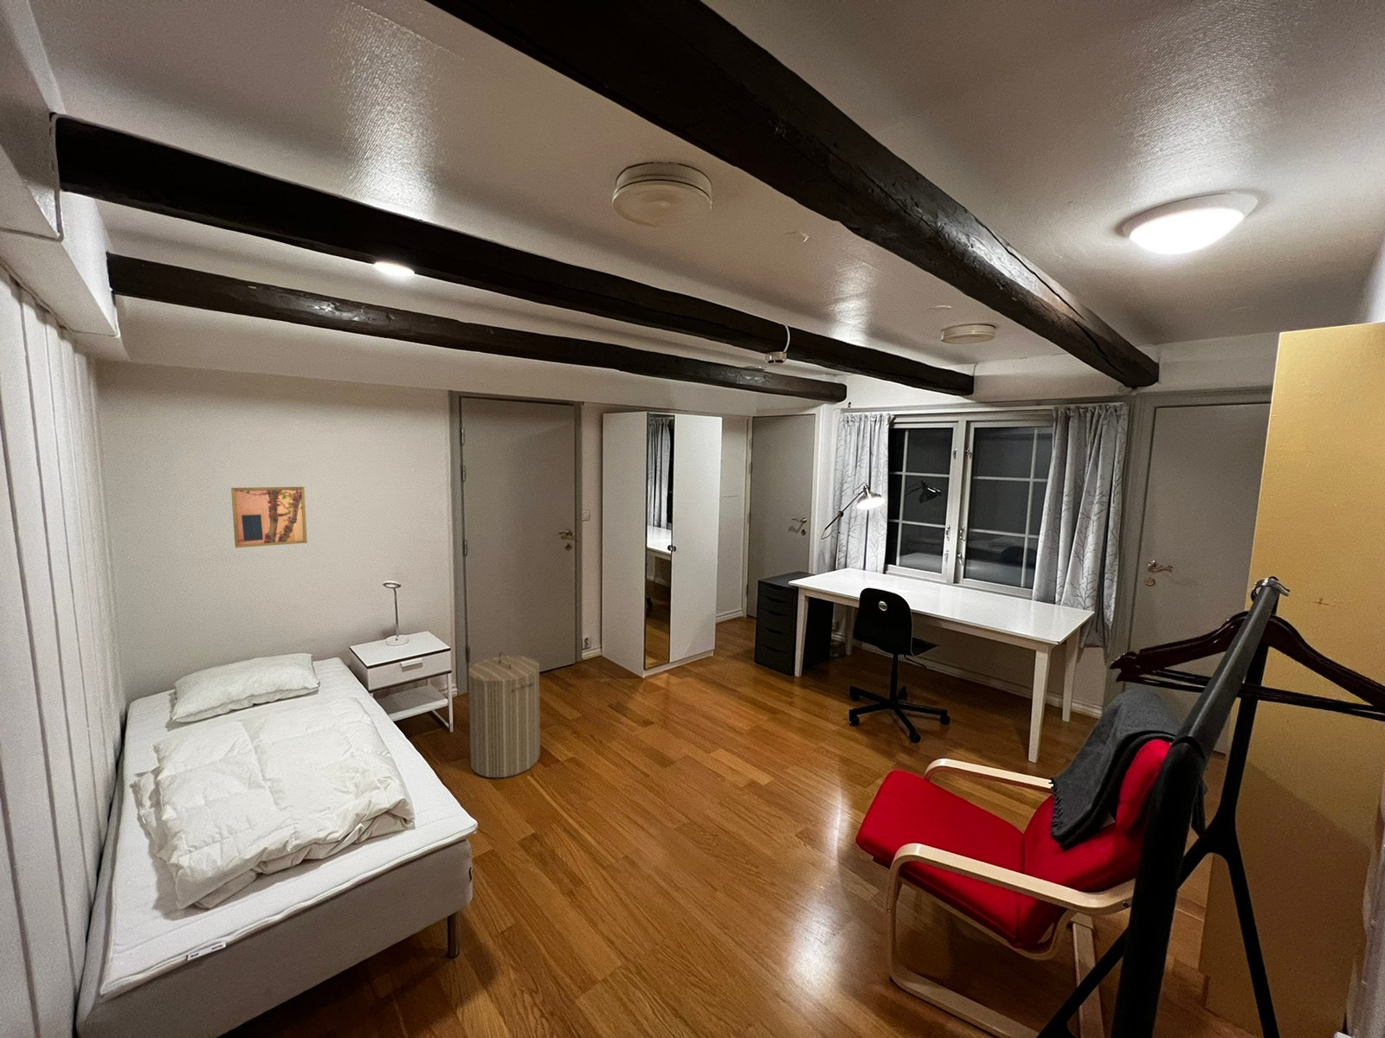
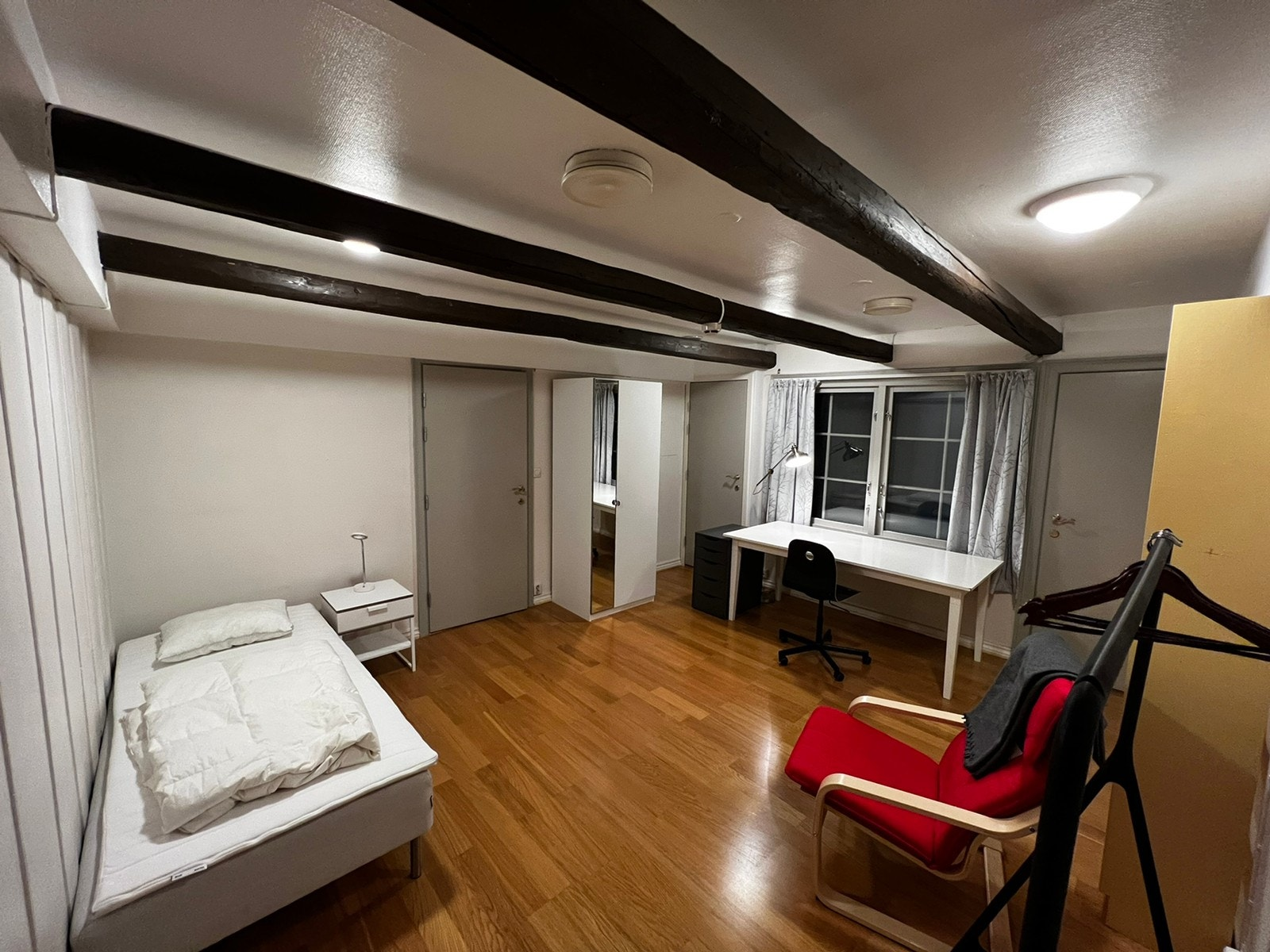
- laundry hamper (505, 707)
- wall art (270, 516)
